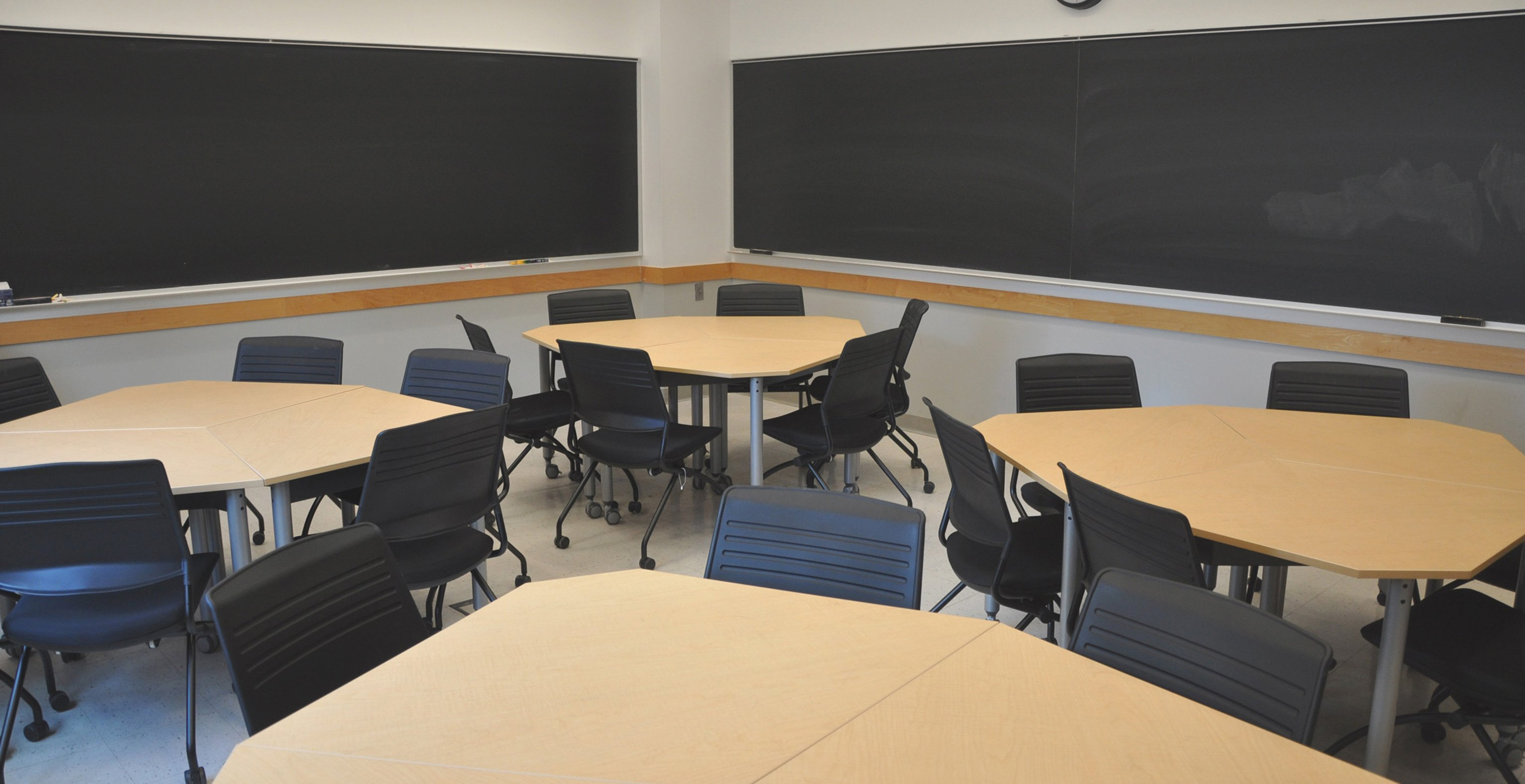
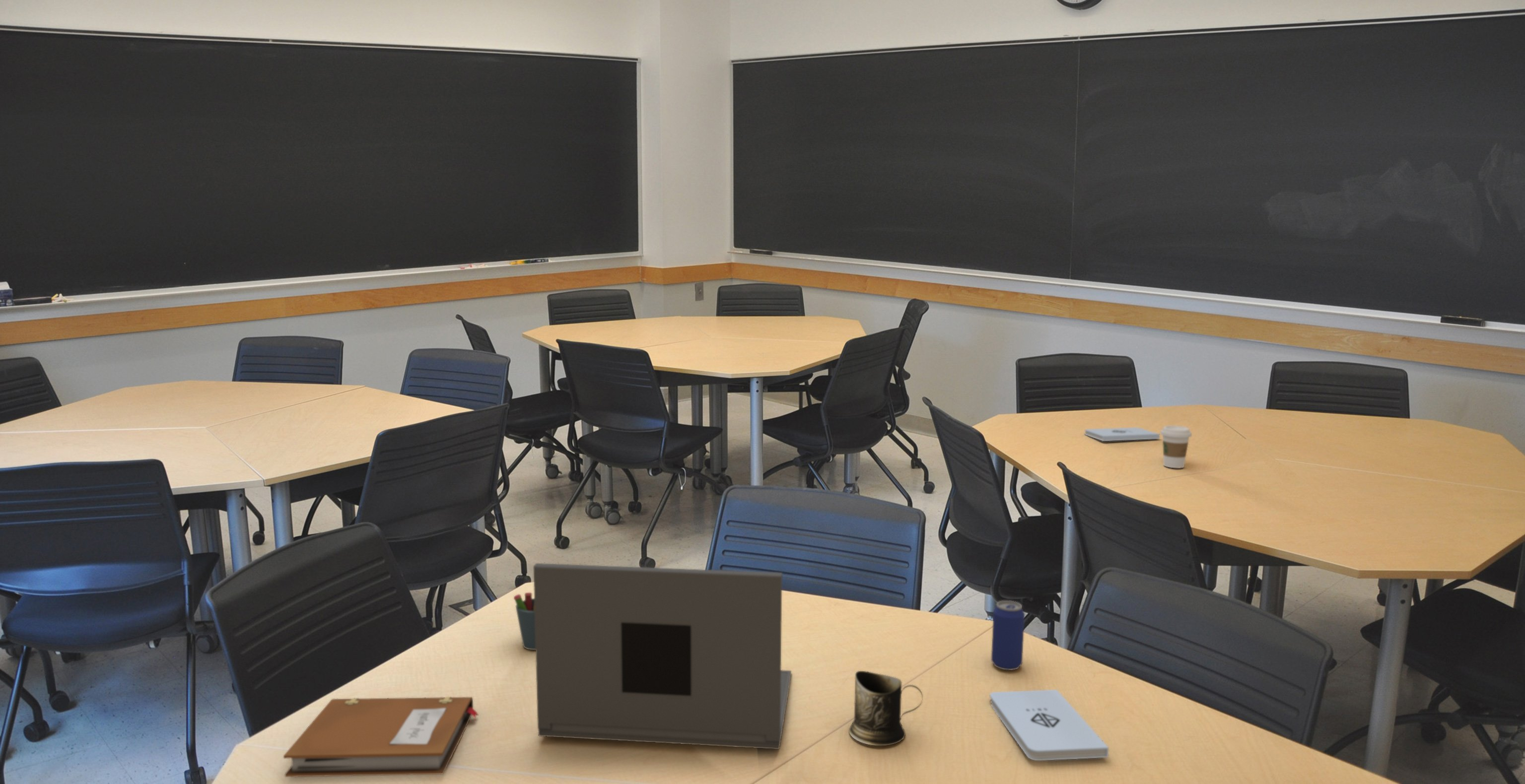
+ notebook (389, 732)
+ notepad (1044, 723)
+ laptop (672, 626)
+ mug (886, 705)
+ beverage can (1008, 635)
+ notepad (1120, 434)
+ coffee cup (1175, 447)
+ pen holder (534, 614)
